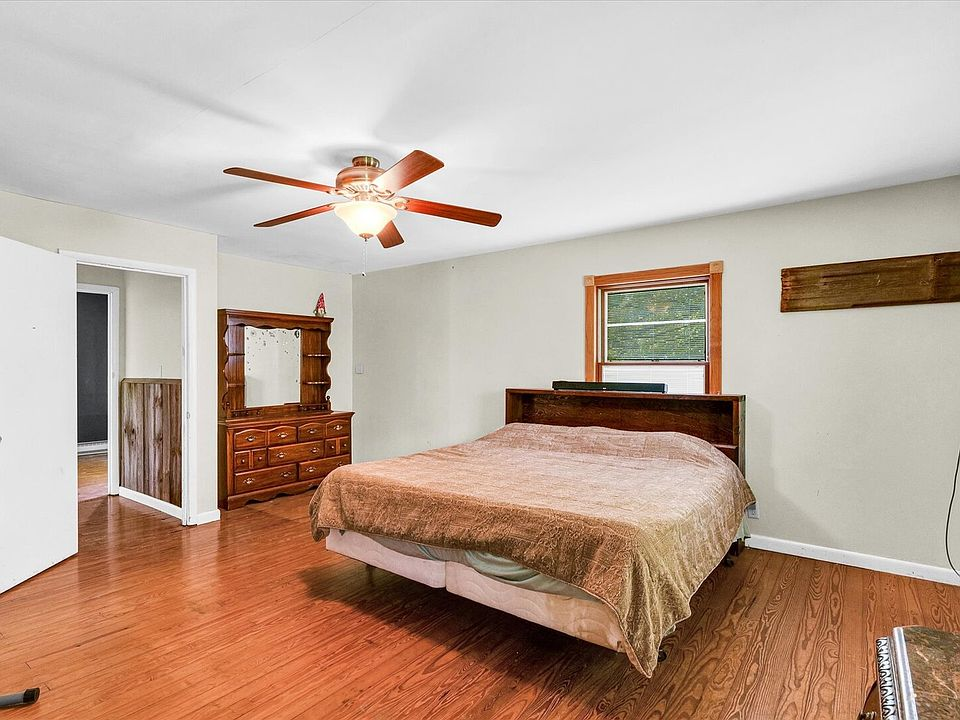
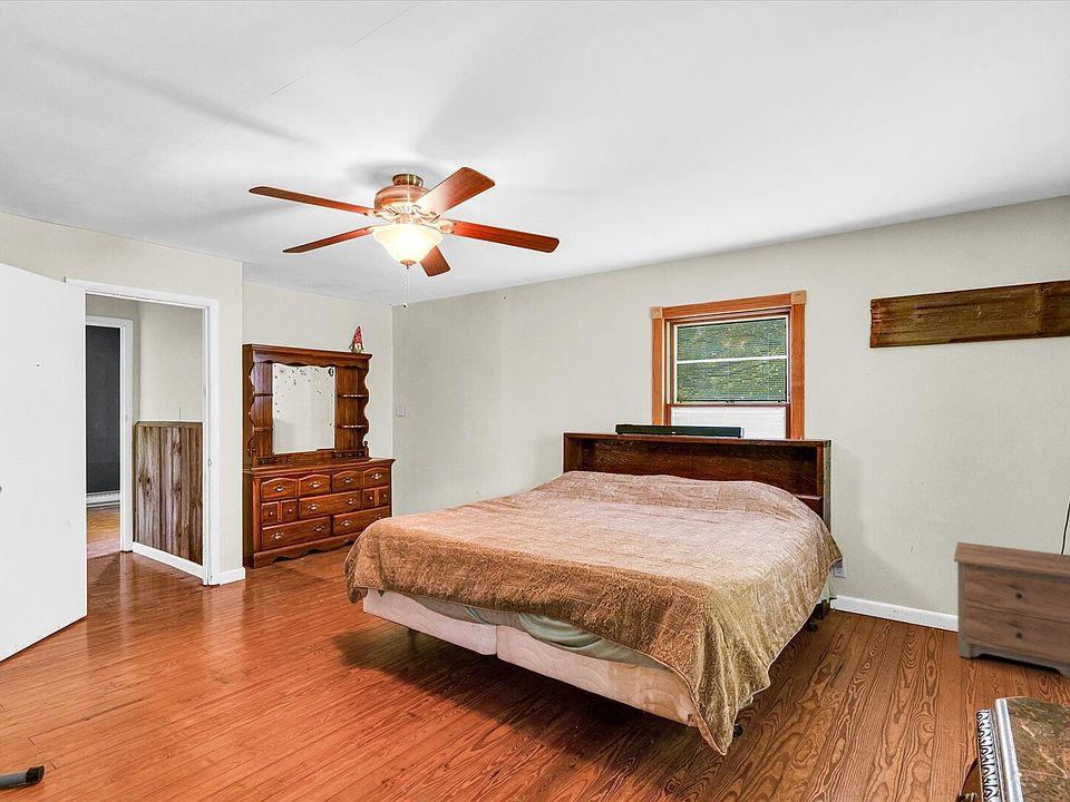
+ nightstand (1016, 606)
